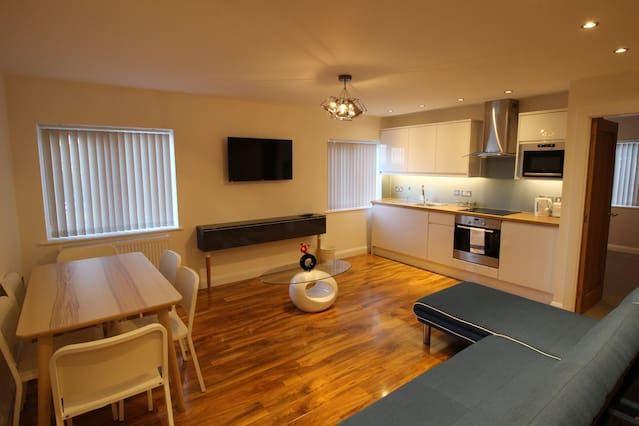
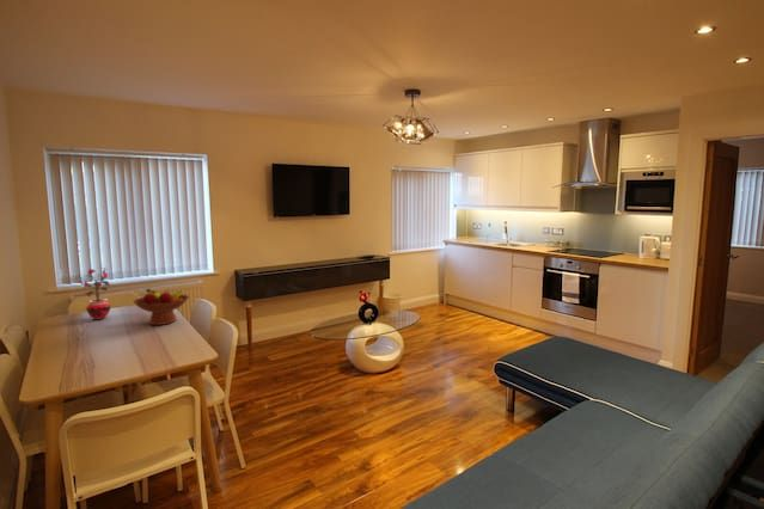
+ potted plant (97, 293)
+ fruit bowl (161, 306)
